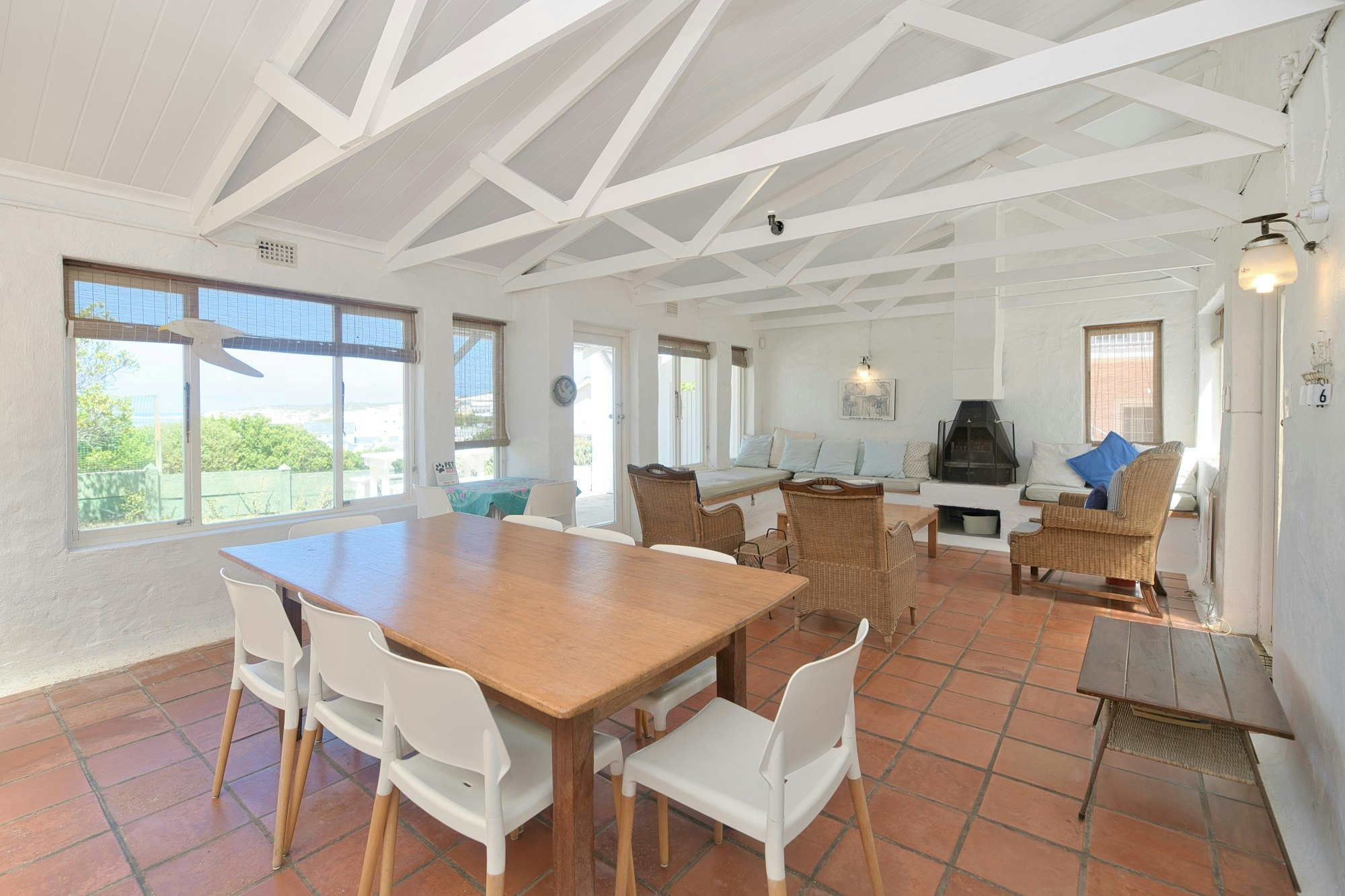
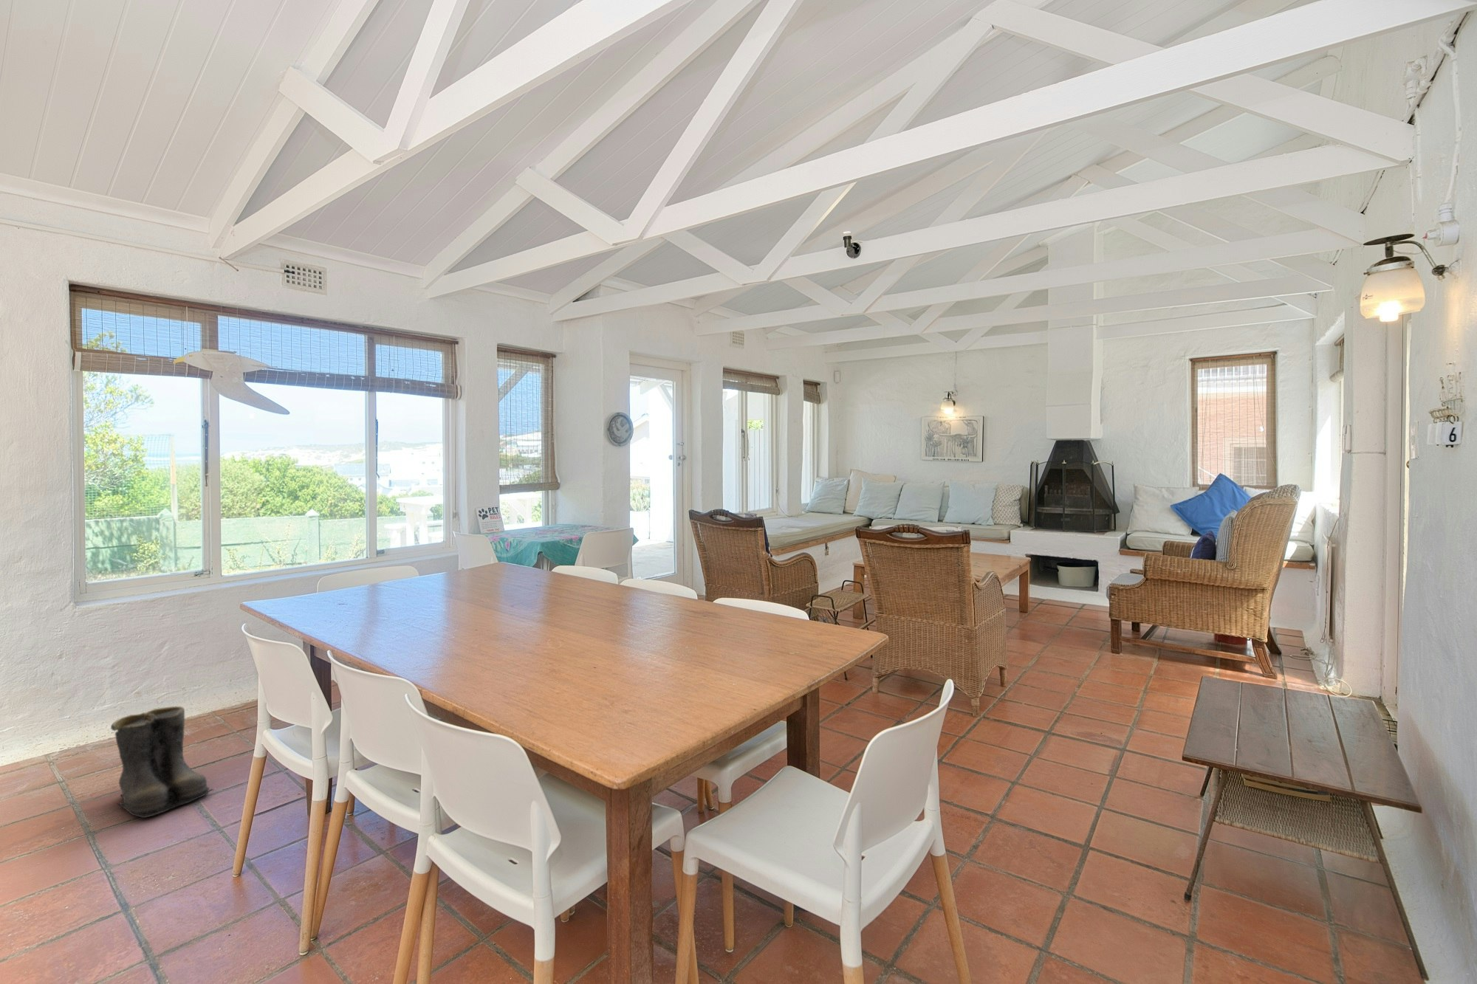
+ boots (159, 758)
